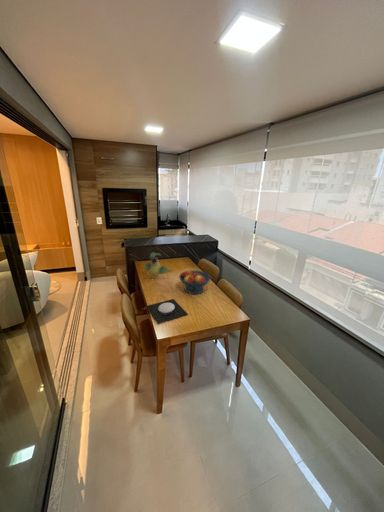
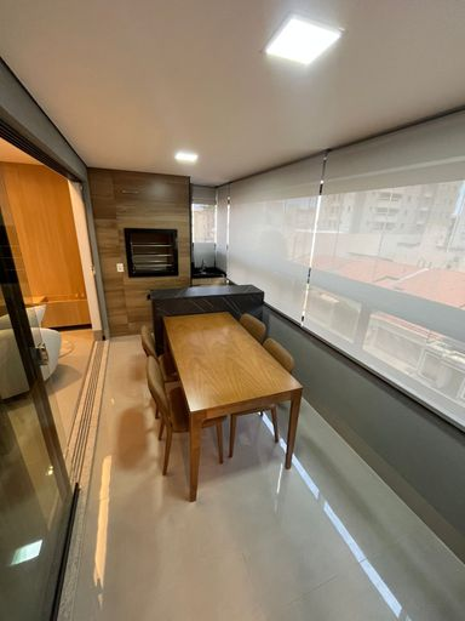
- fruit bowl (194, 280)
- plant (155, 266)
- plate (166, 308)
